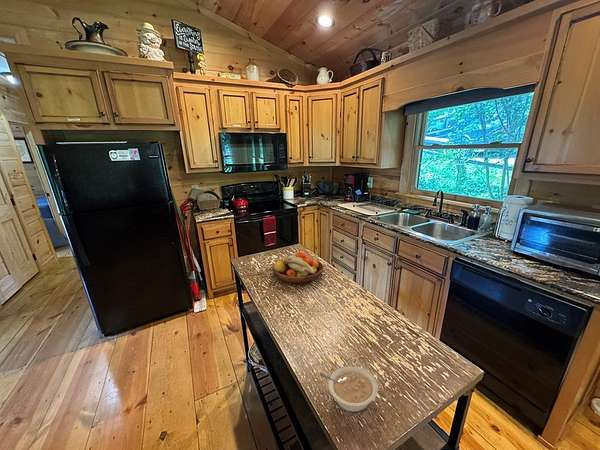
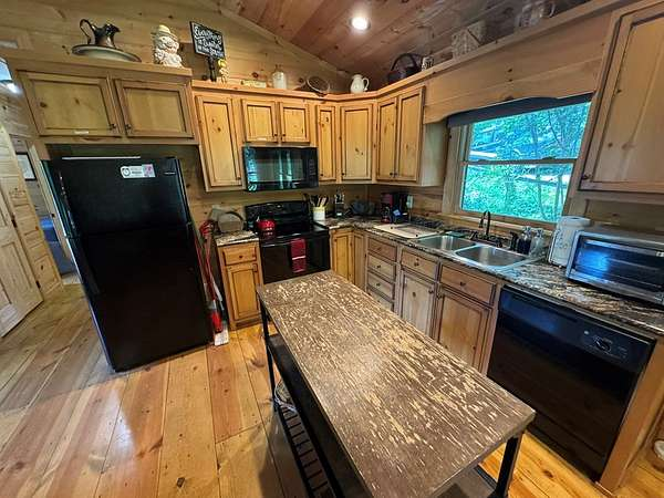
- fruit bowl (298, 264)
- legume (350, 389)
